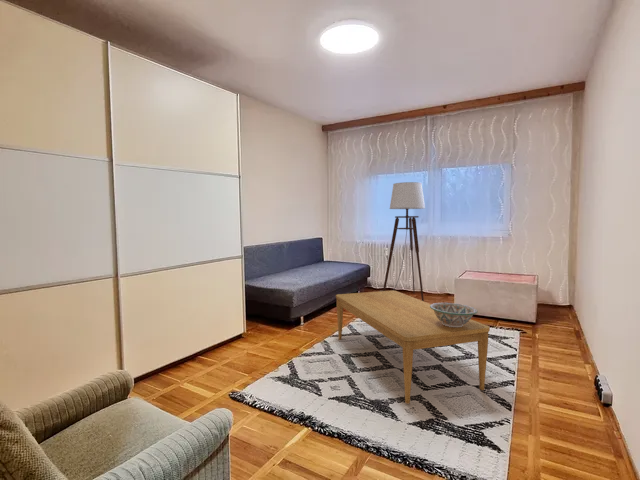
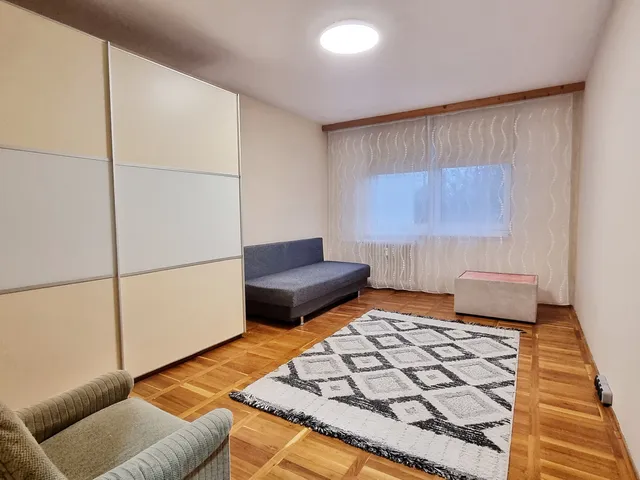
- coffee table (398, 334)
- floor lamp (405, 240)
- decorative bowl (453, 315)
